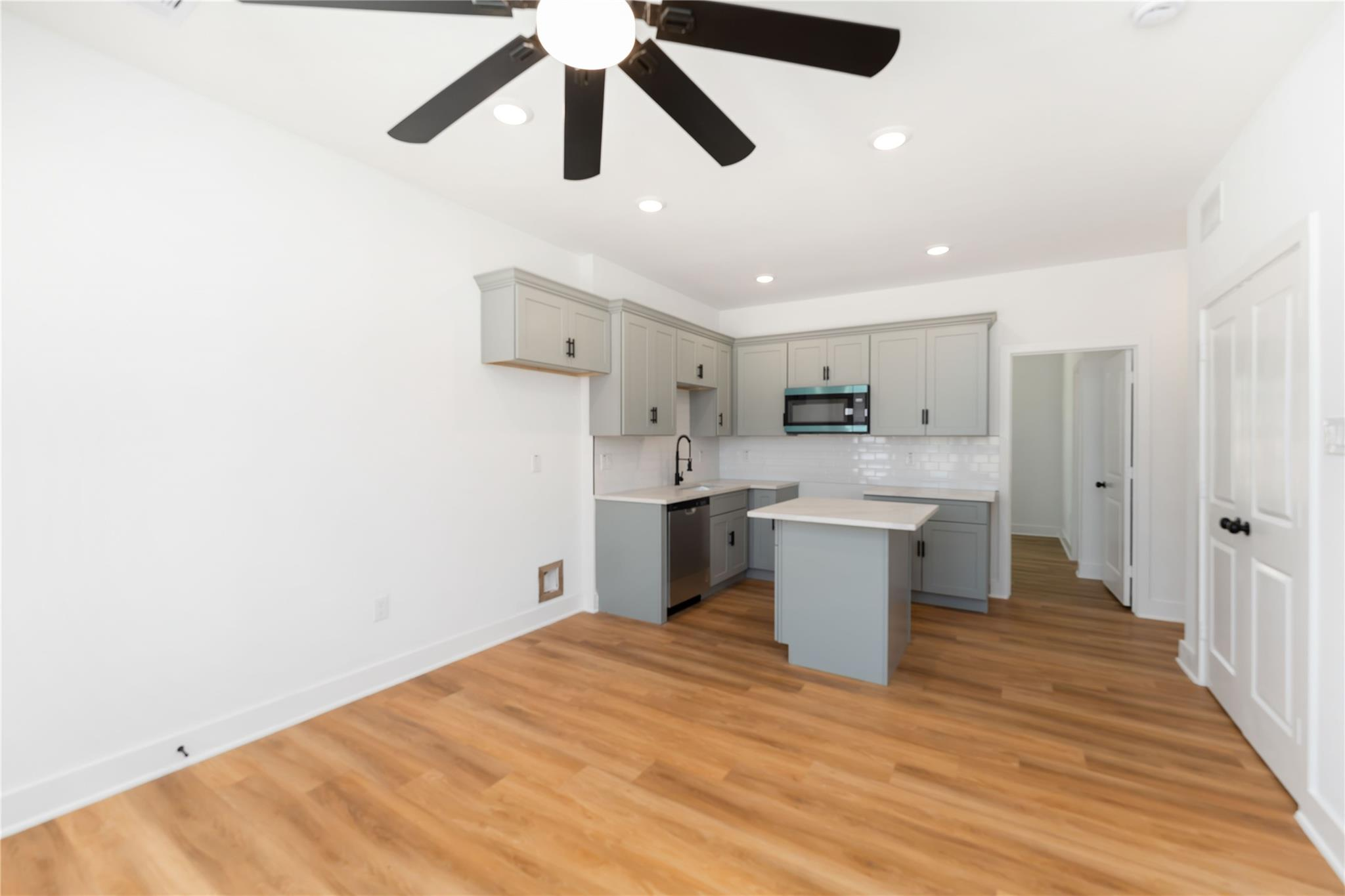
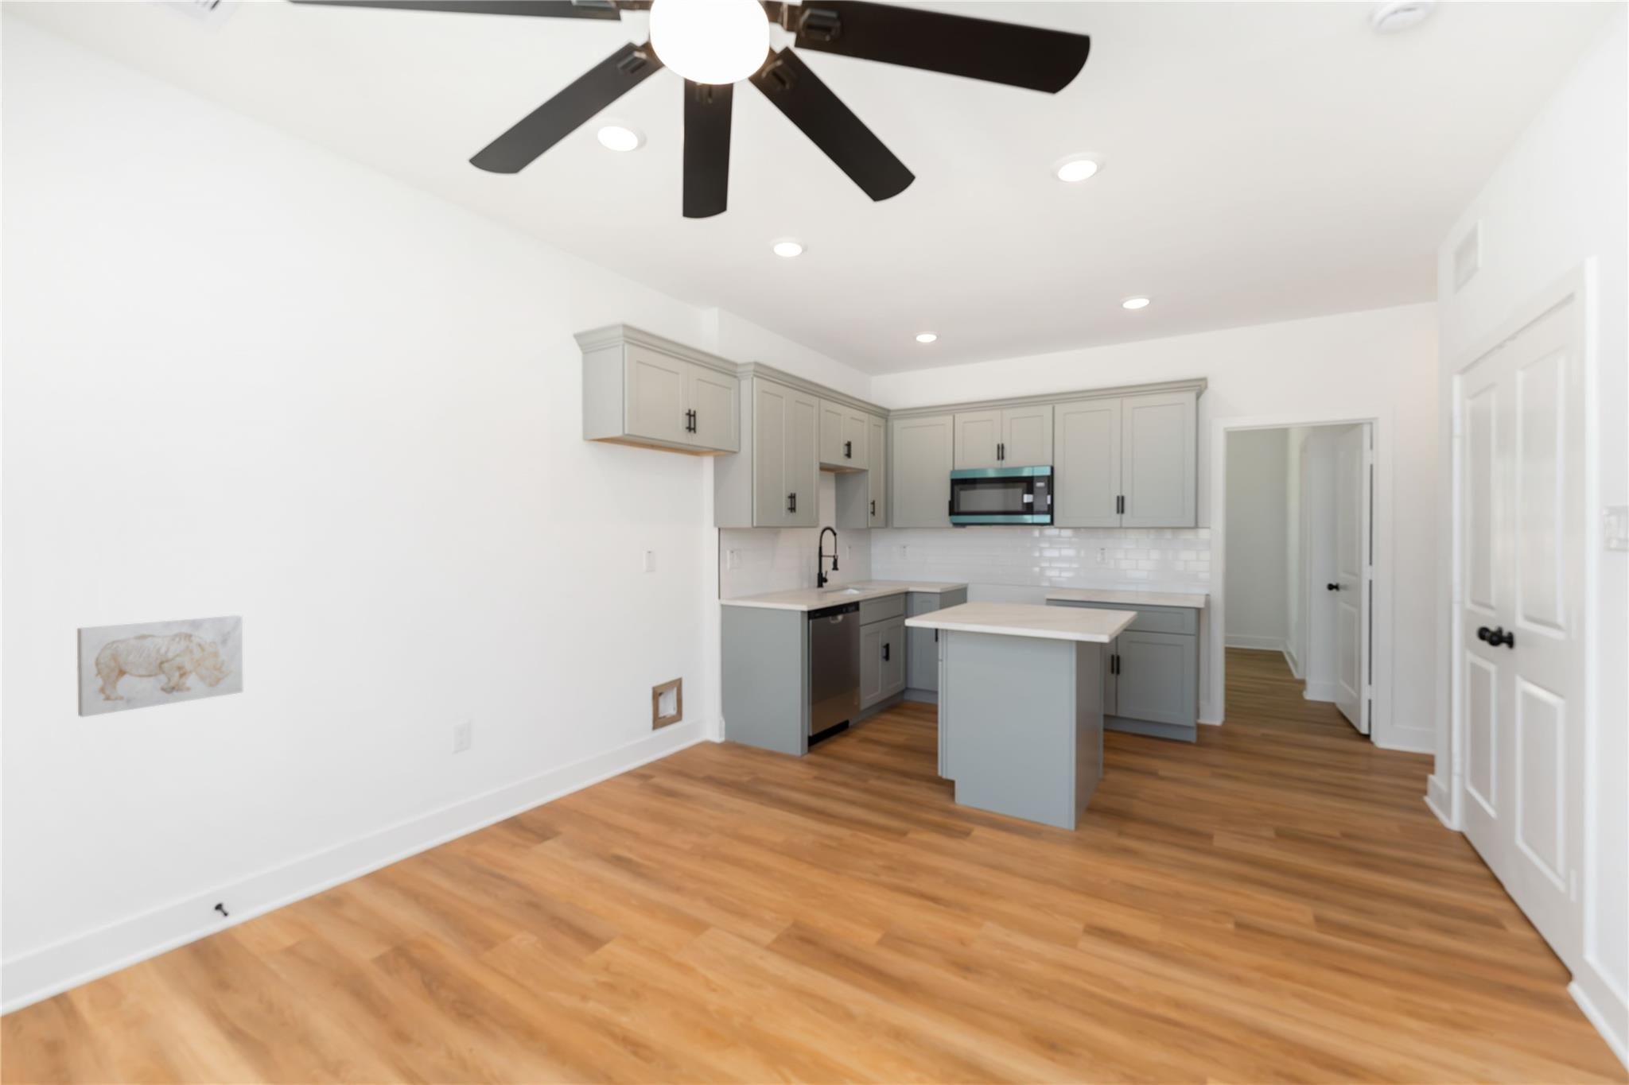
+ wall art (166, 662)
